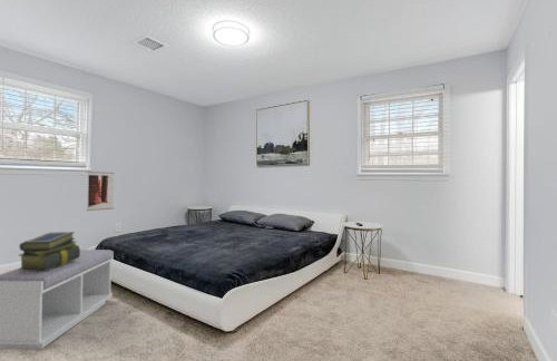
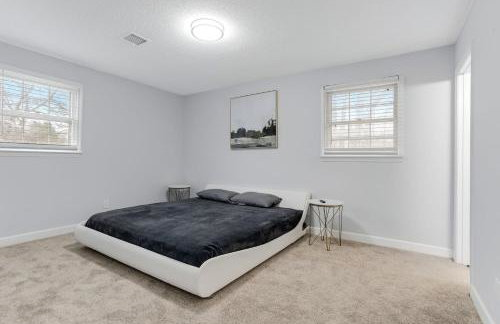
- bench (59, 291)
- stack of books (50, 250)
- wall art (100, 191)
